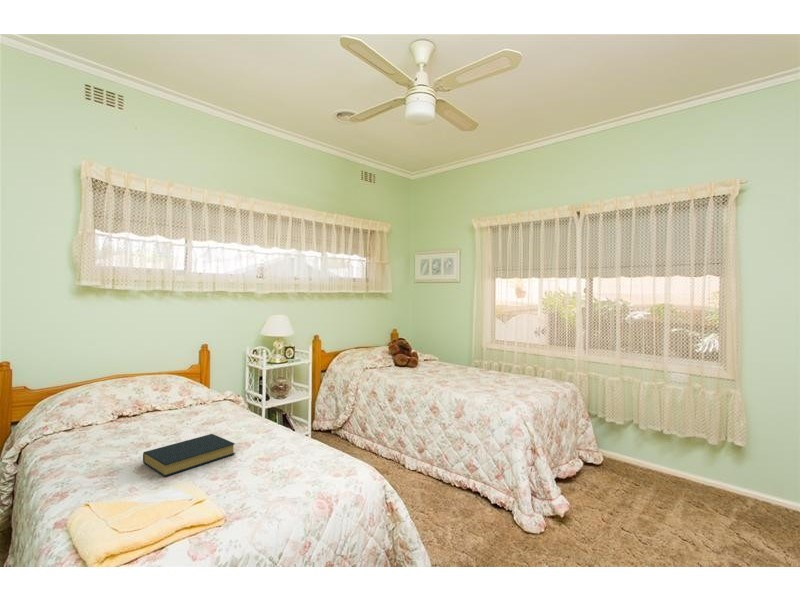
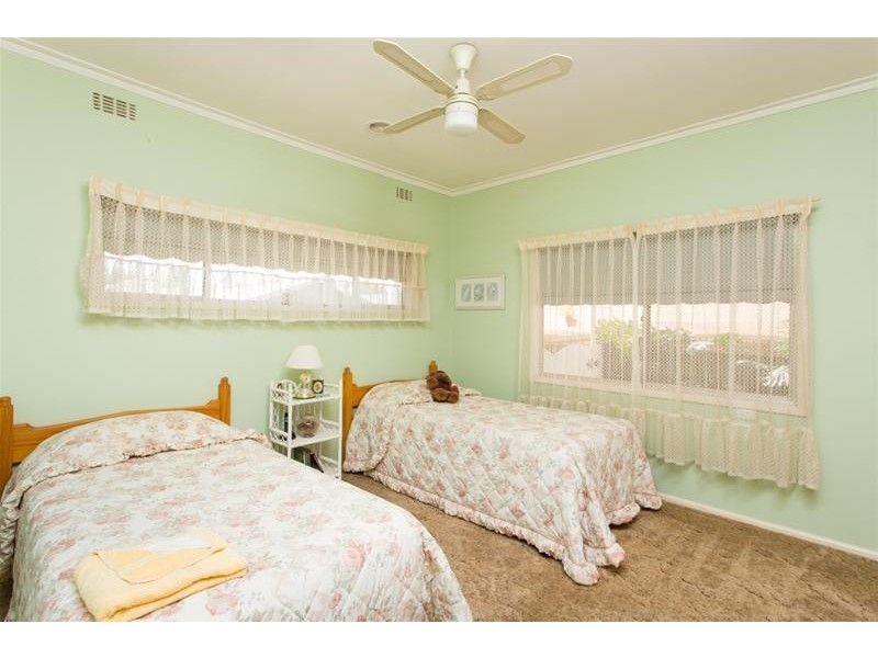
- hardback book (190, 452)
